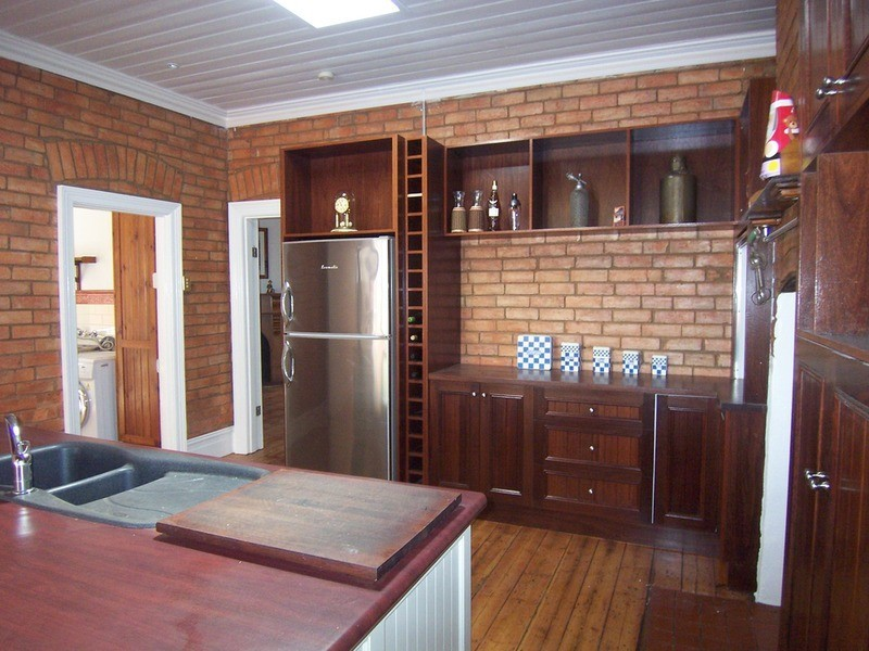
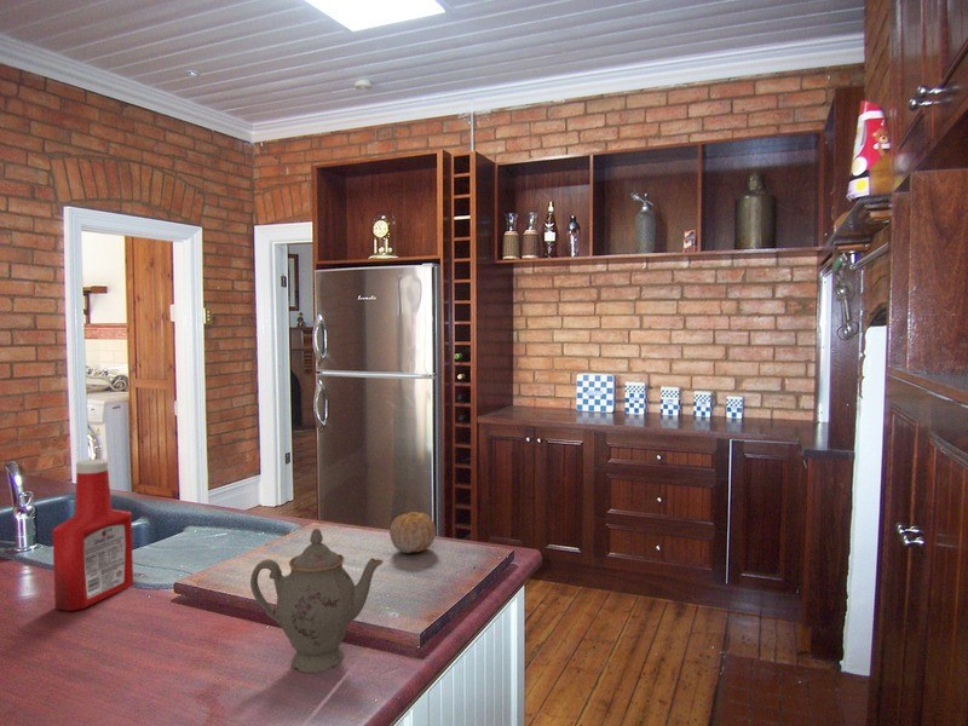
+ chinaware (317, 594)
+ soap bottle (93, 528)
+ fruit (413, 532)
